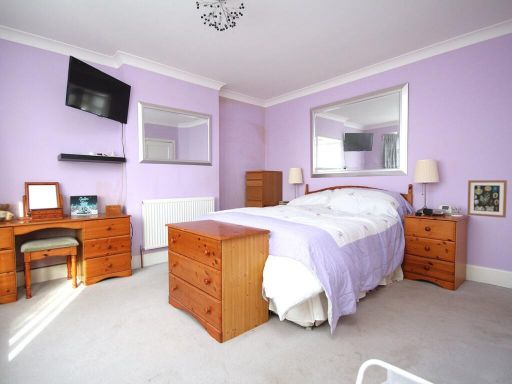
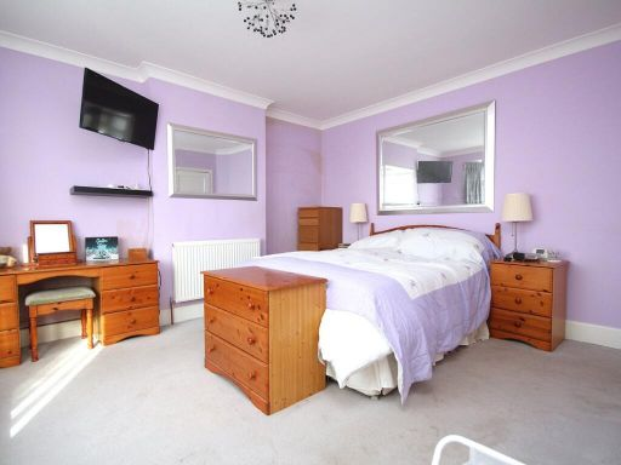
- wall art (486, 198)
